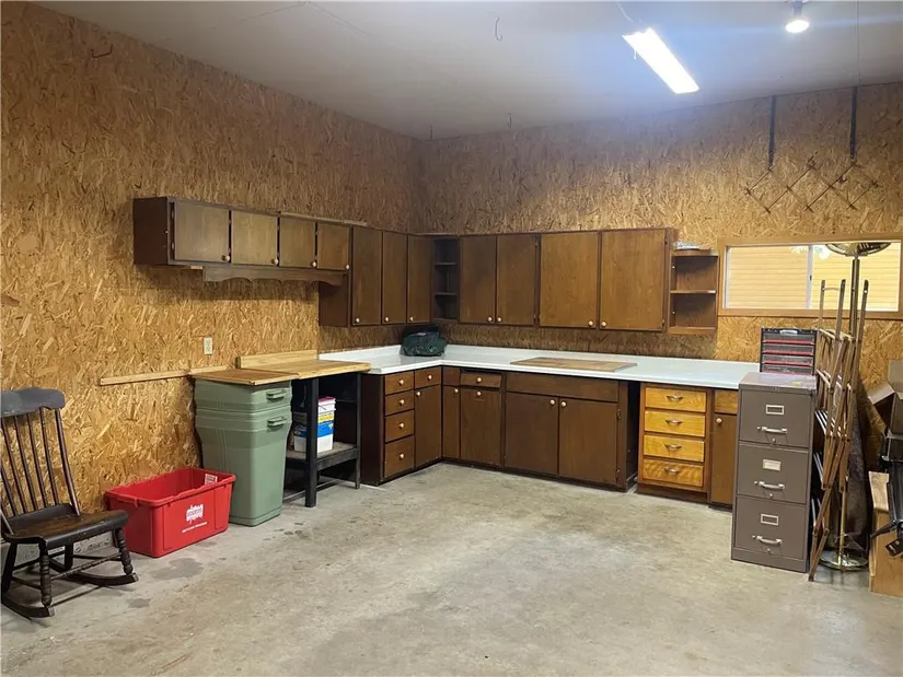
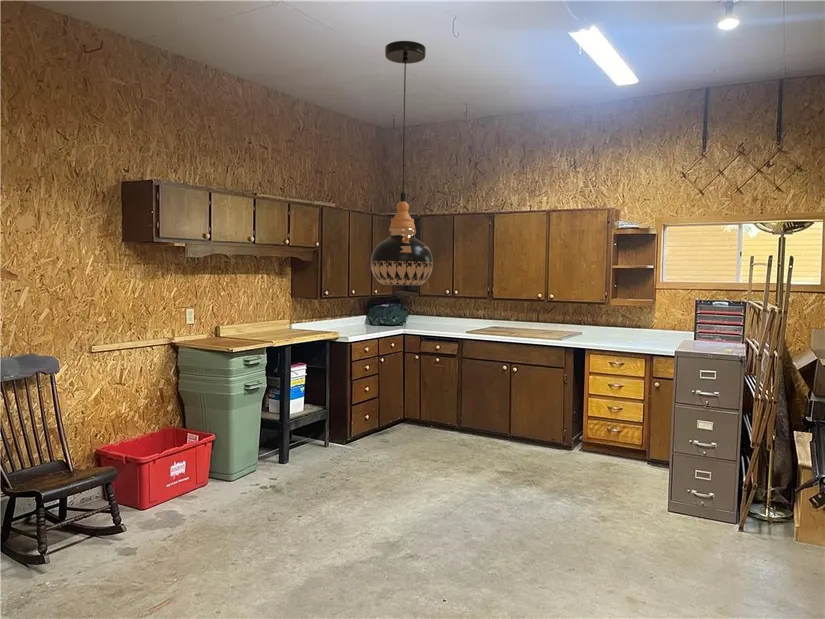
+ light fixture (403, 167)
